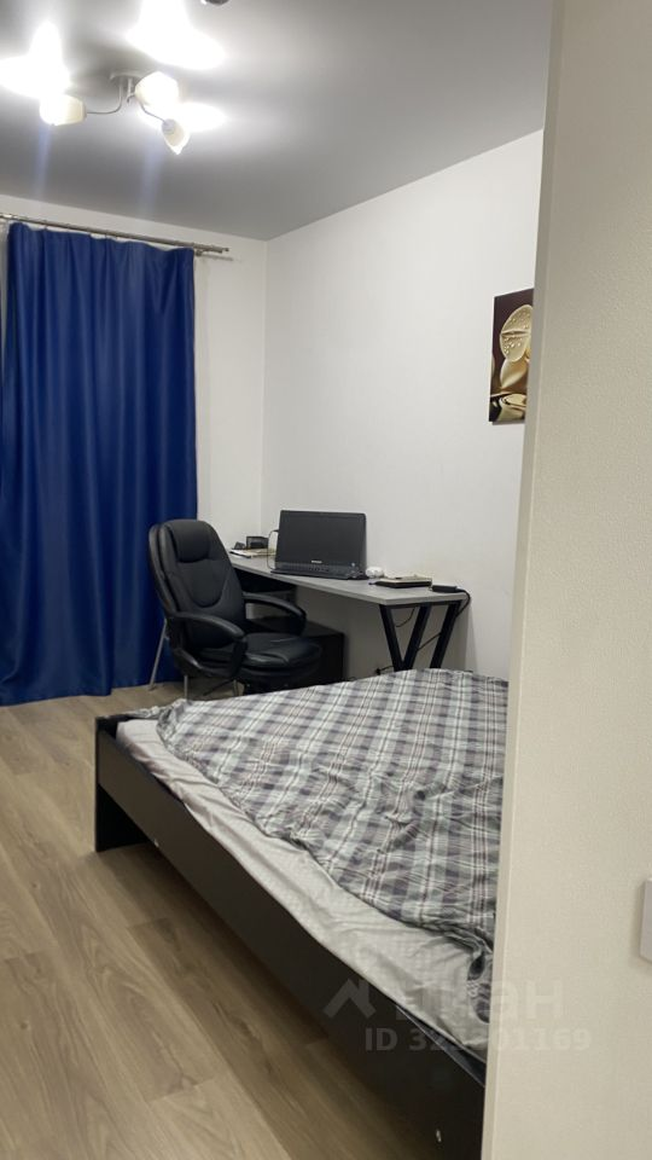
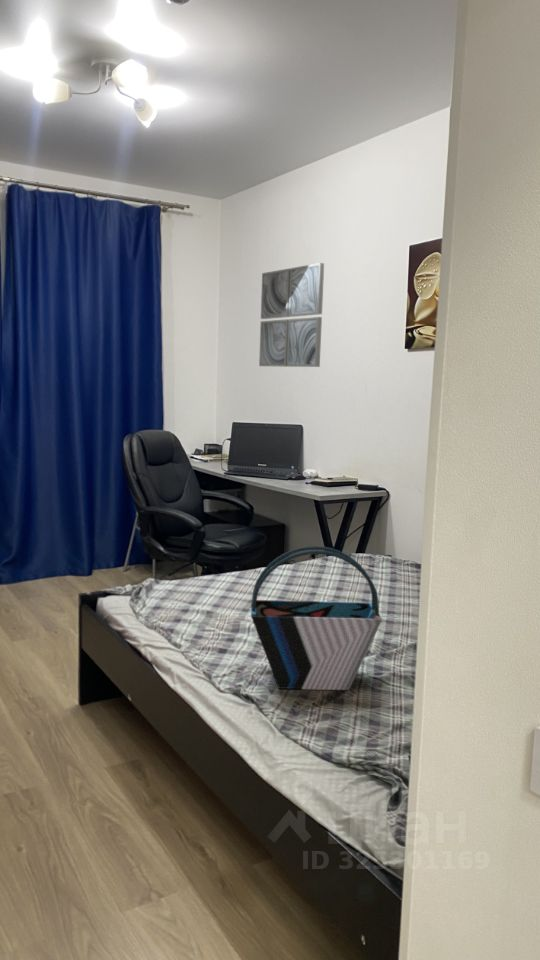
+ tote bag (314, 614)
+ wall art (289, 319)
